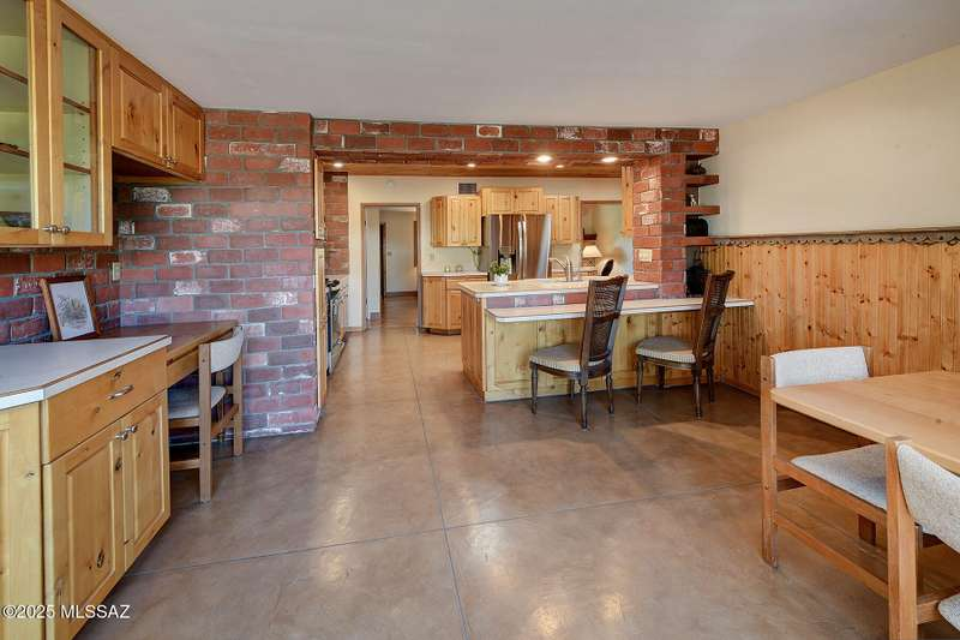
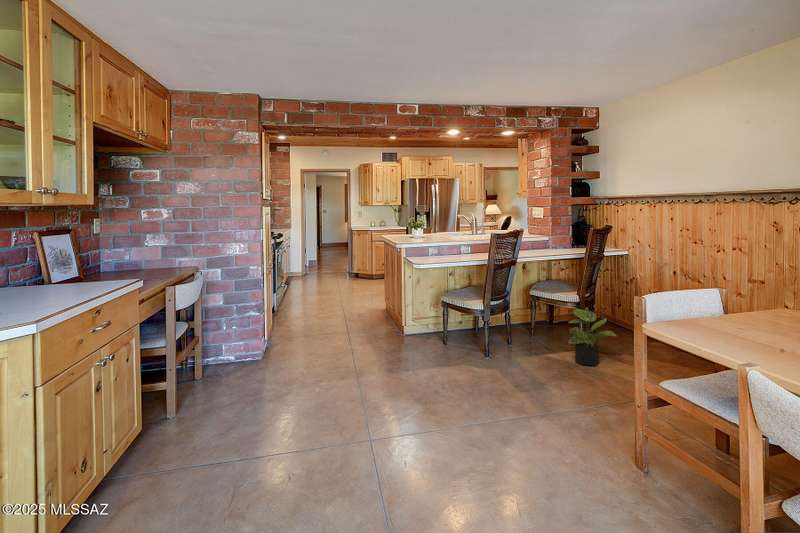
+ potted plant (589, 336)
